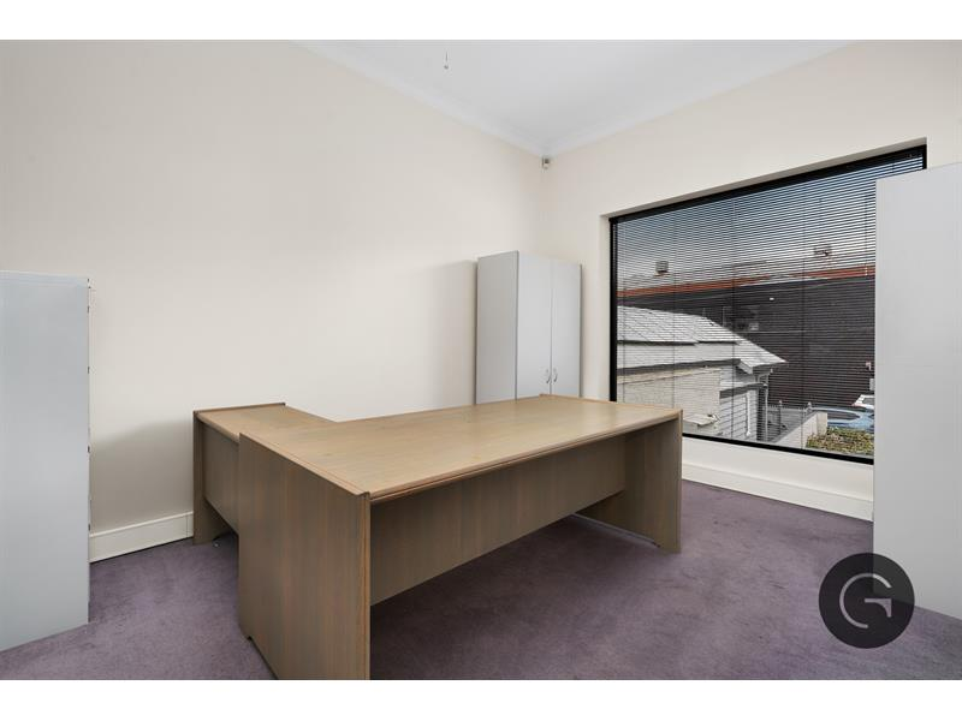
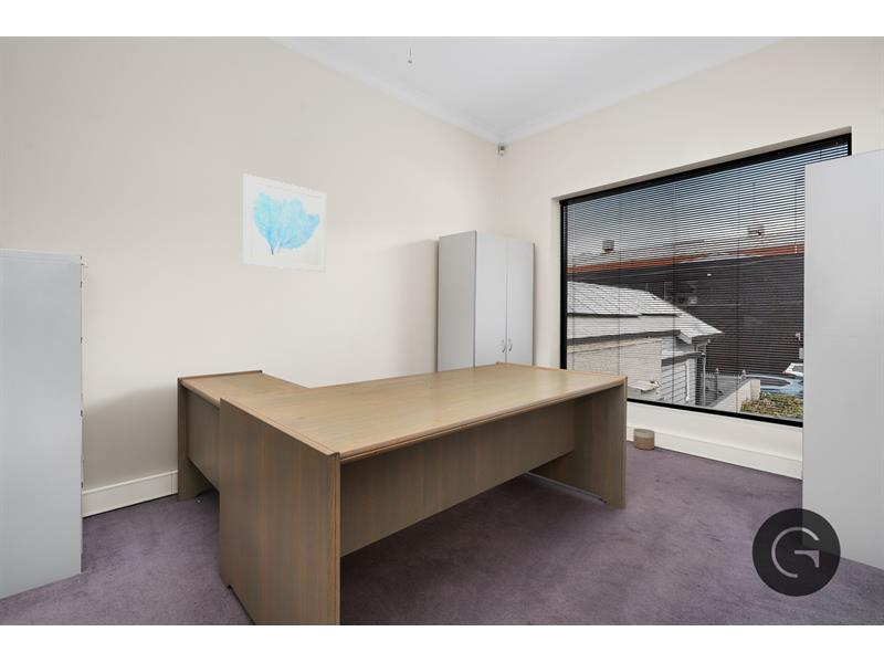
+ wall art (287, 225)
+ planter (643, 439)
